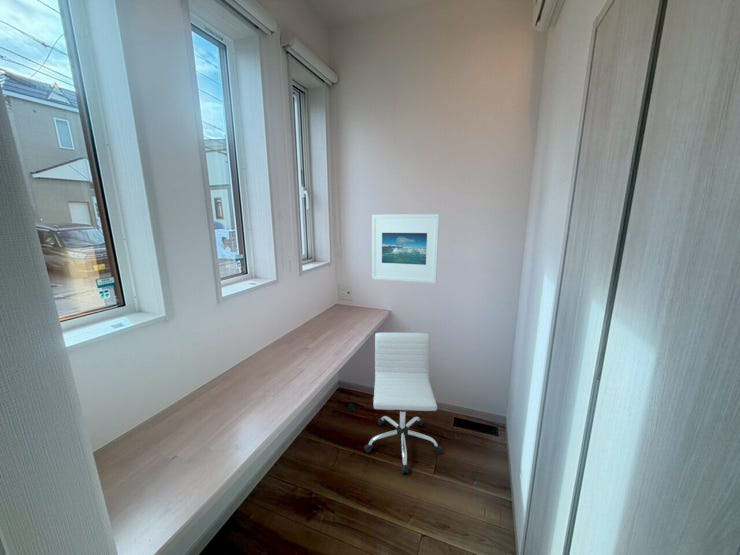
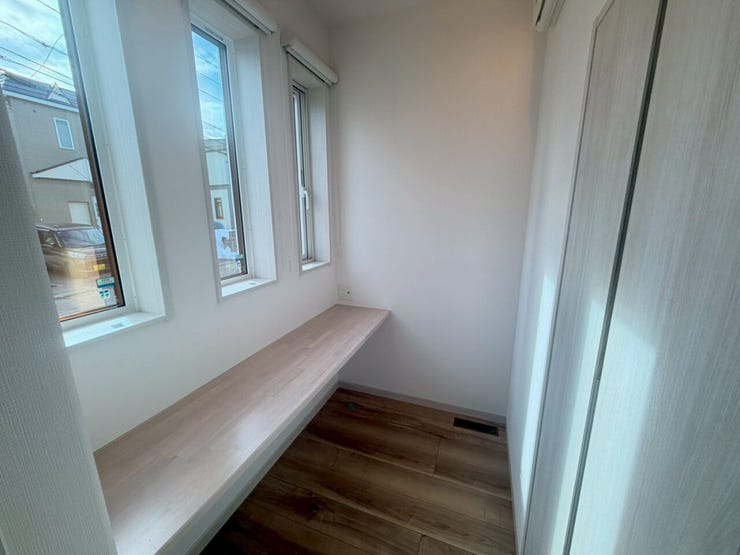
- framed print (403, 248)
- chair (403, 396)
